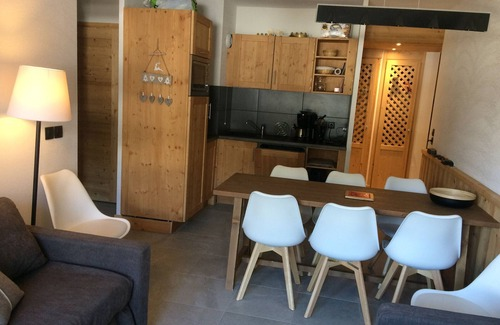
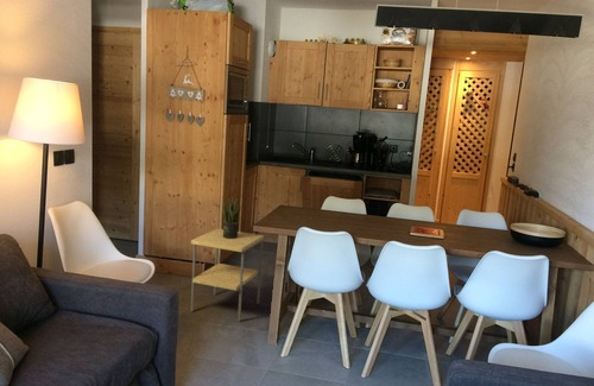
+ side table (227, 273)
+ potted plant (230, 217)
